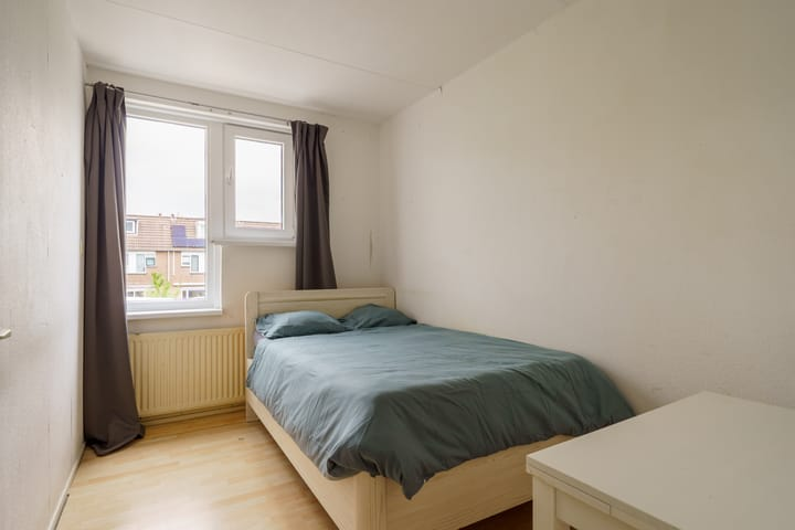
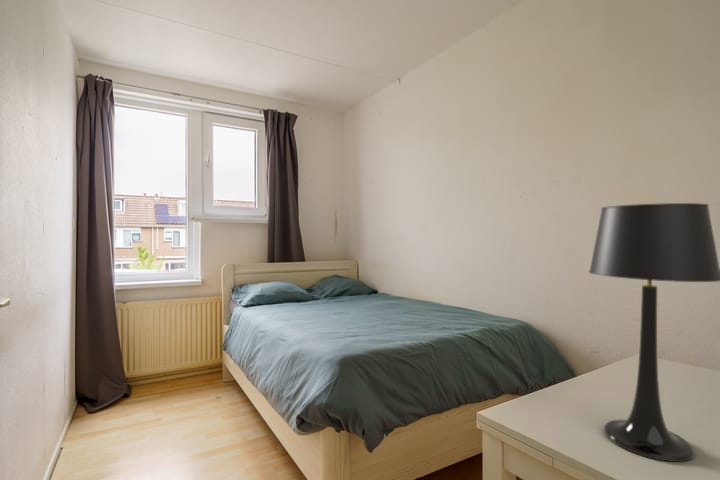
+ table lamp (648, 324)
